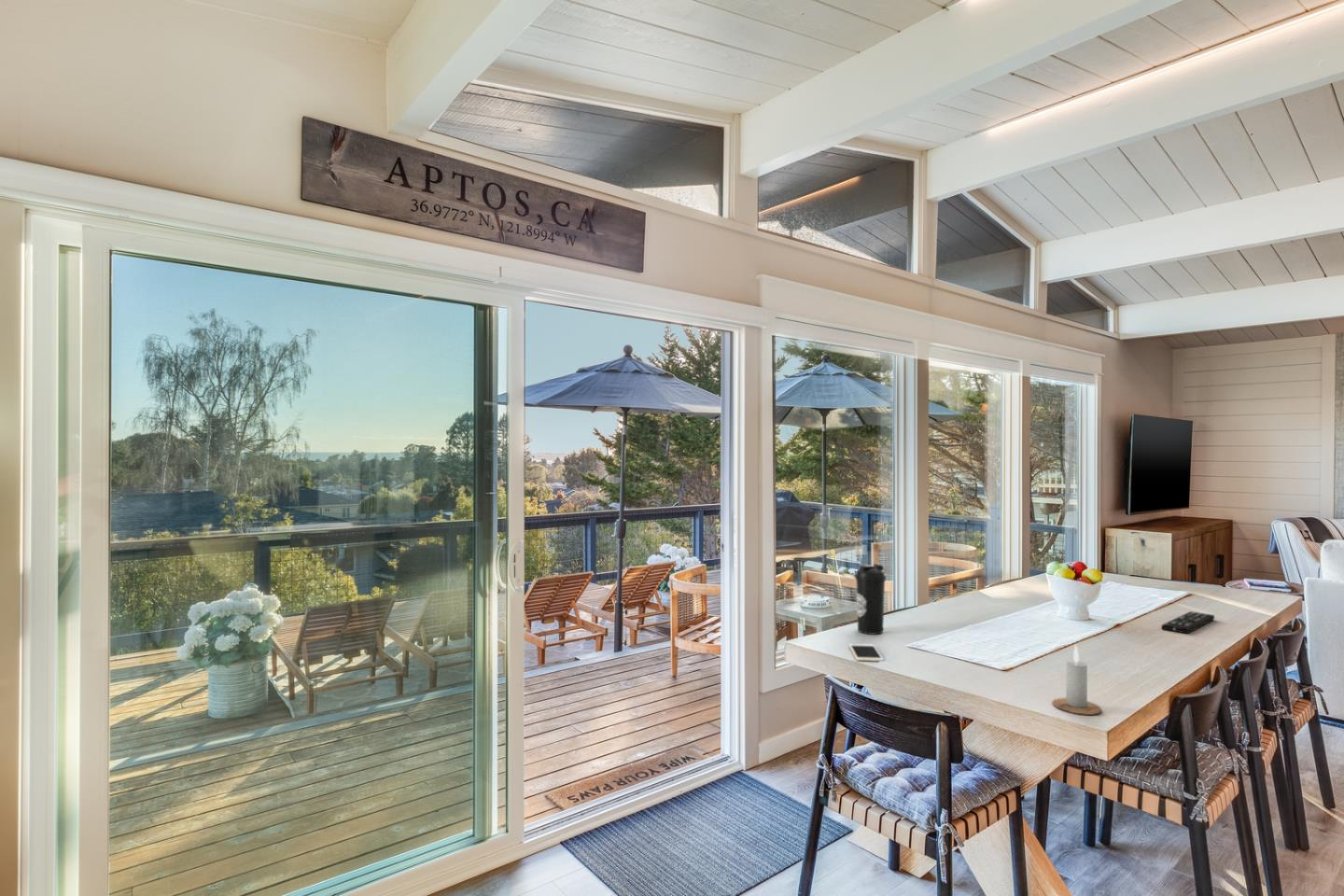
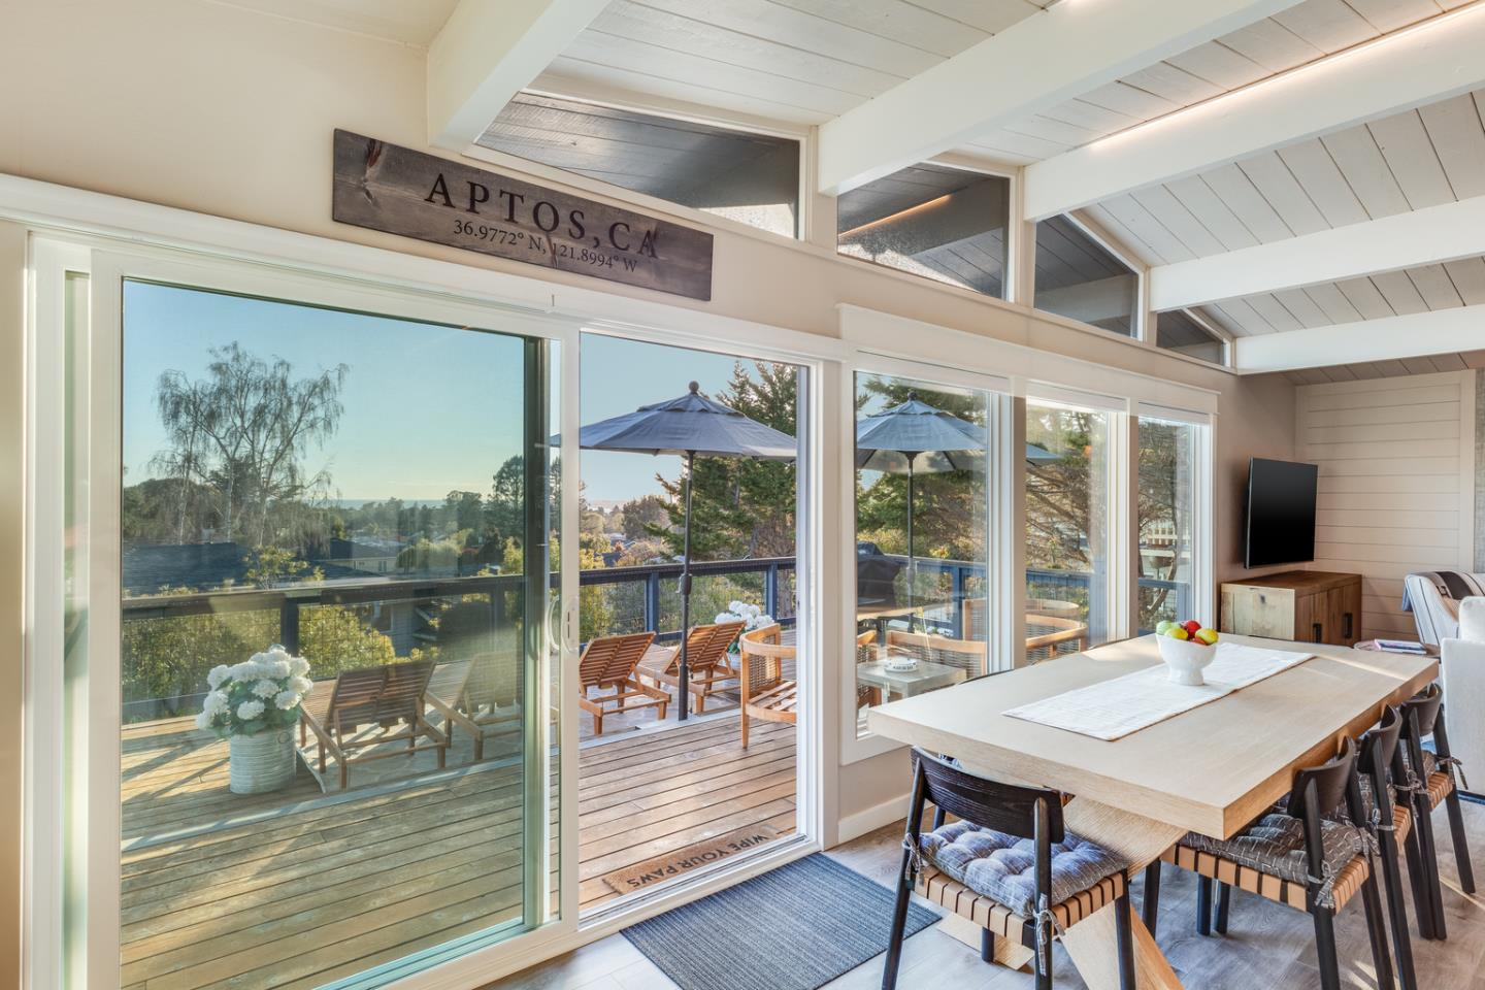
- candle (1076, 676)
- remote control (1188, 621)
- cell phone (865, 651)
- water bottle (870, 597)
